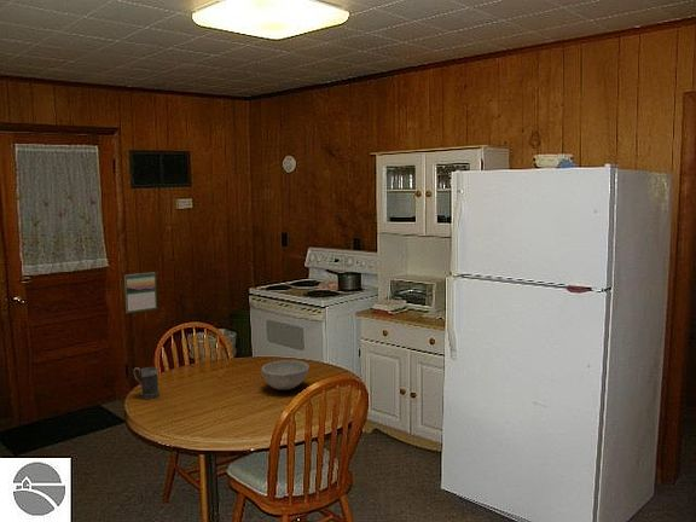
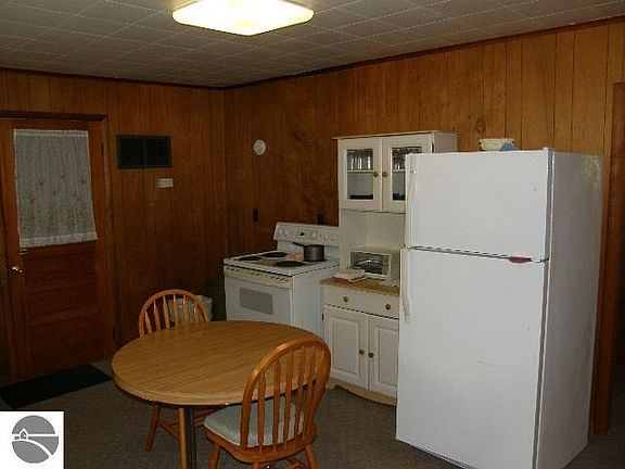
- bowl (285, 377)
- mug (145, 381)
- calendar (140, 291)
